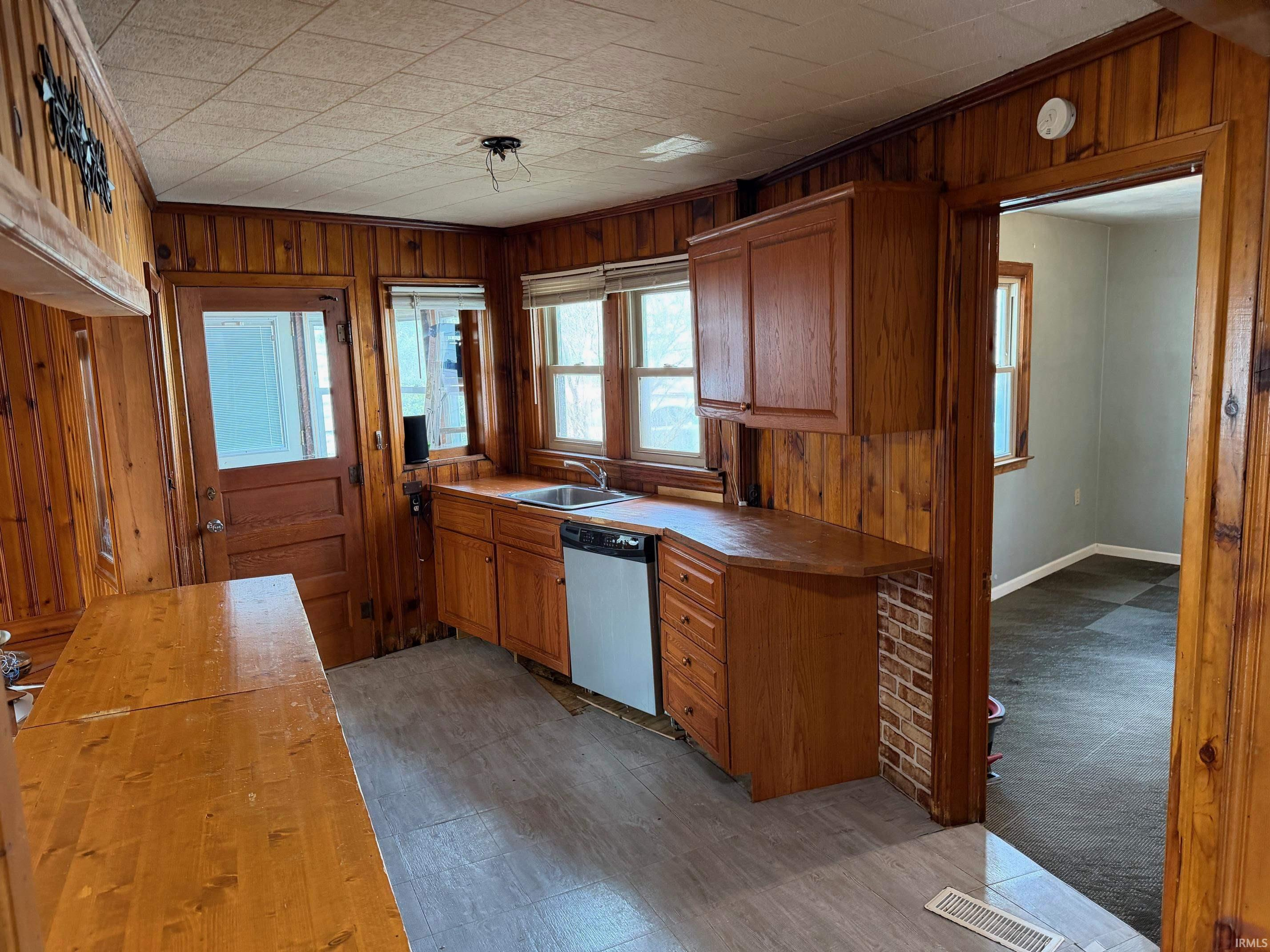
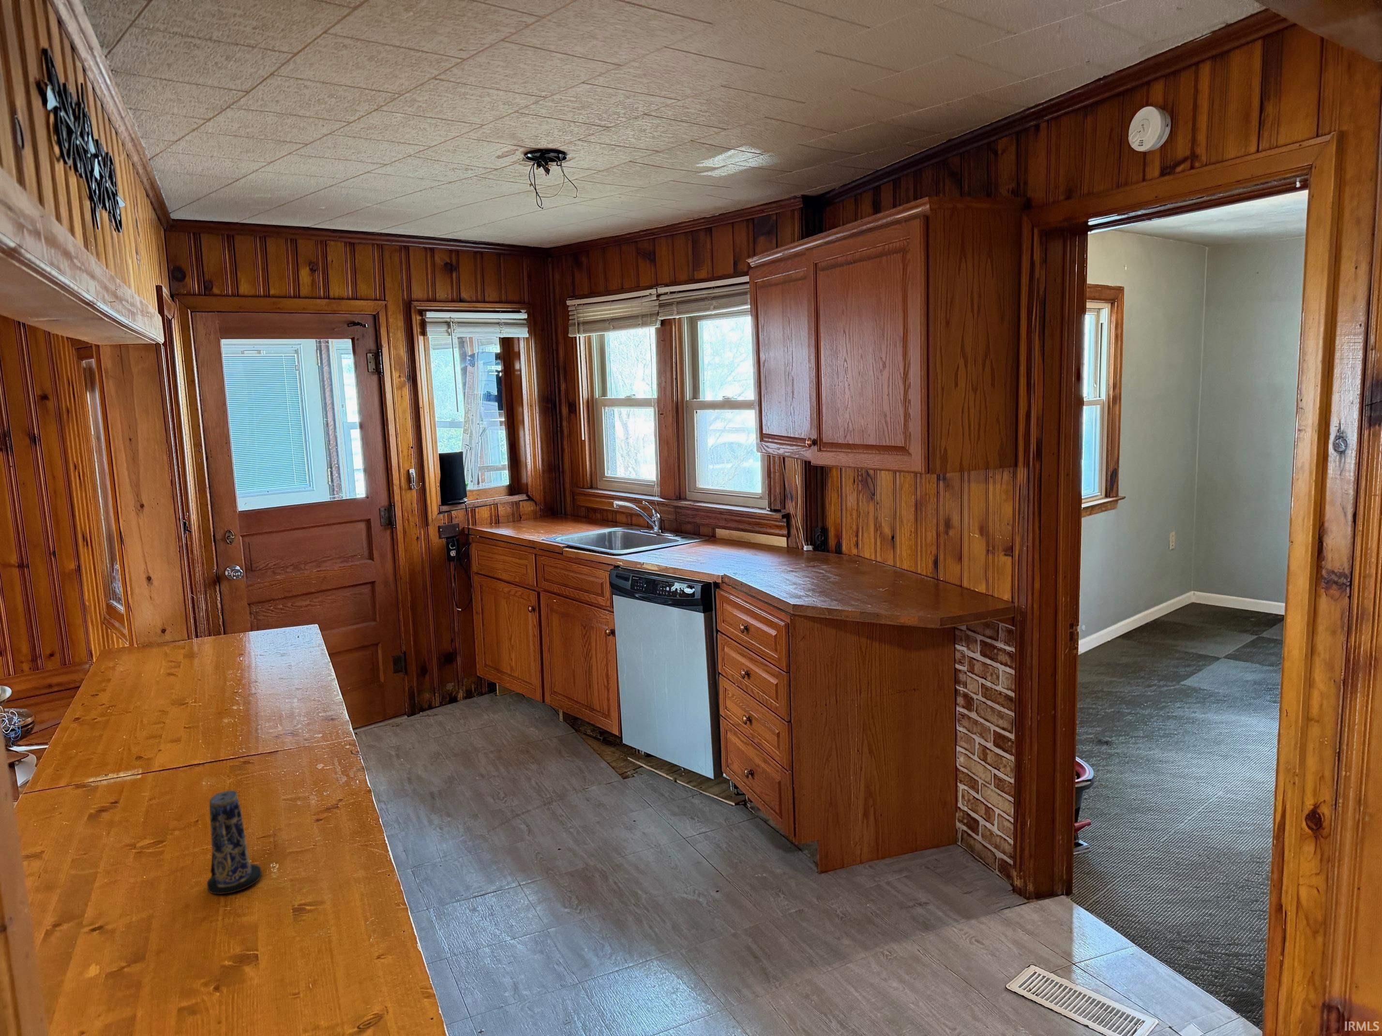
+ candle (231, 839)
